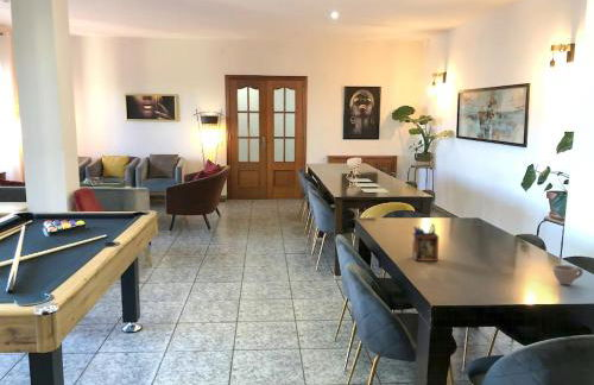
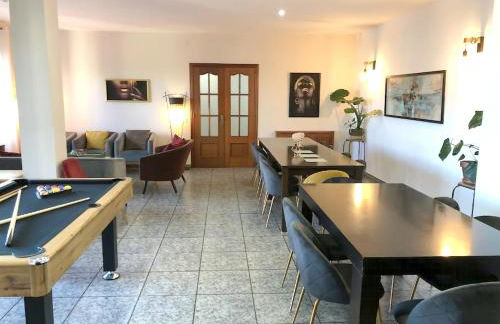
- desk organizer (425, 241)
- cup (568, 274)
